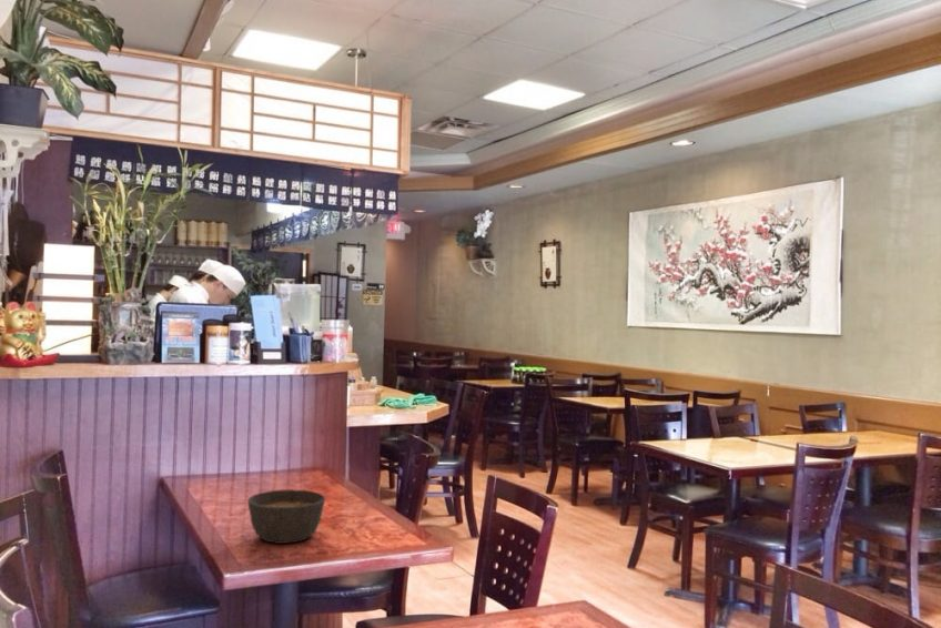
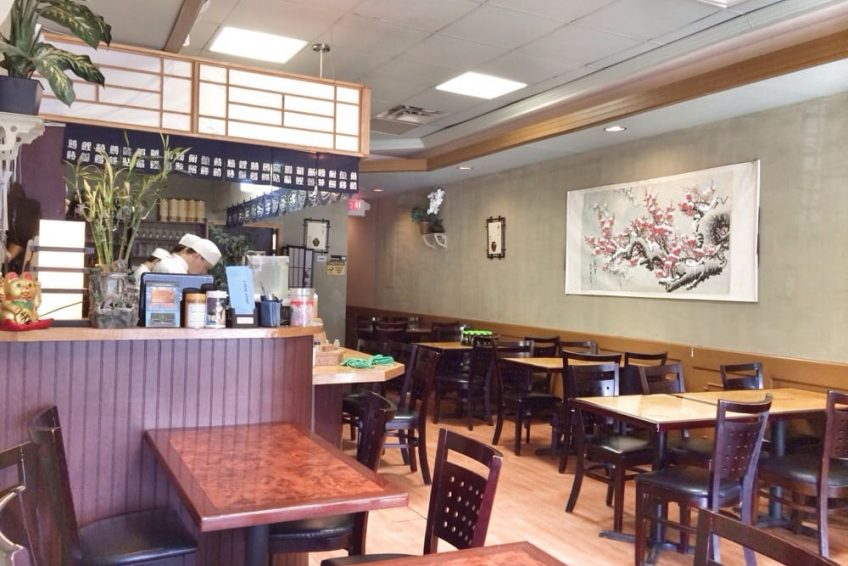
- soup bowl (286, 517)
